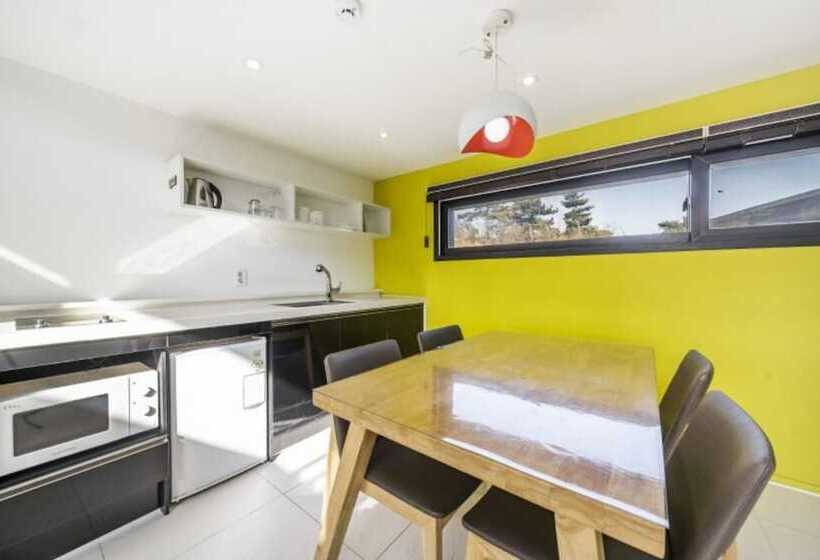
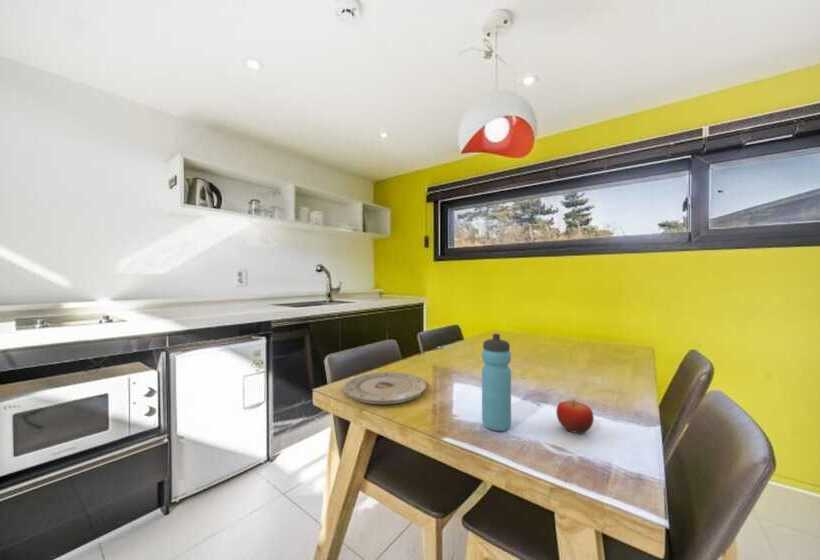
+ plate (385, 386)
+ fruit (574, 414)
+ water bottle (496, 379)
